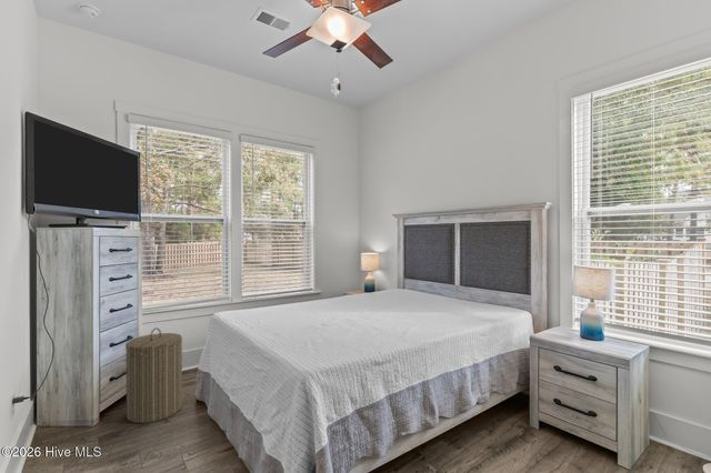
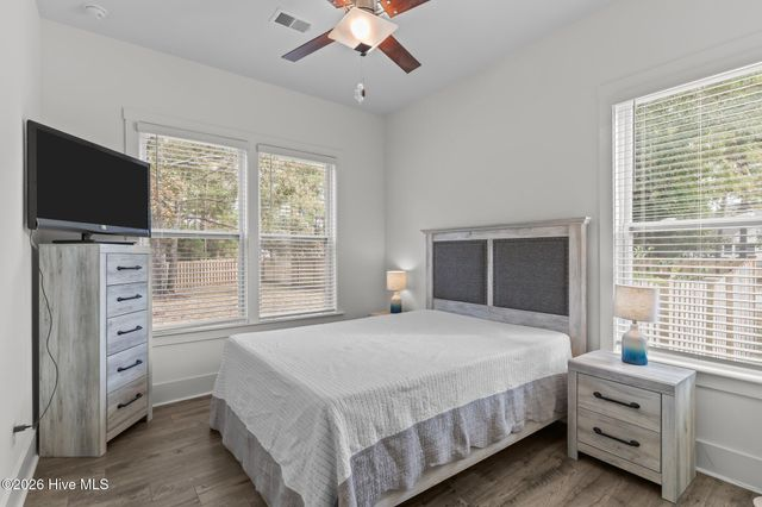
- laundry hamper (154, 369)
